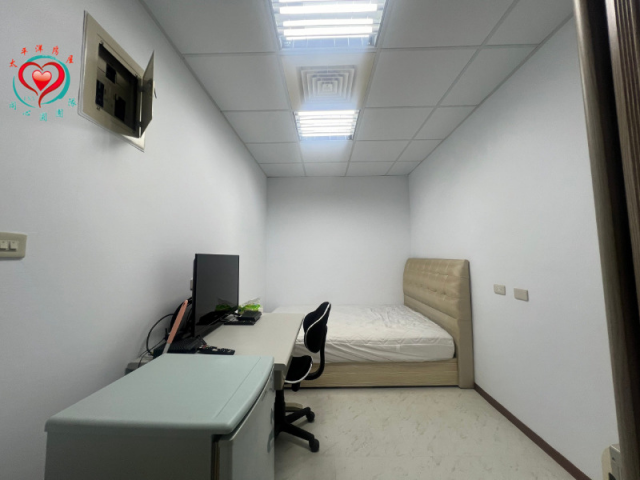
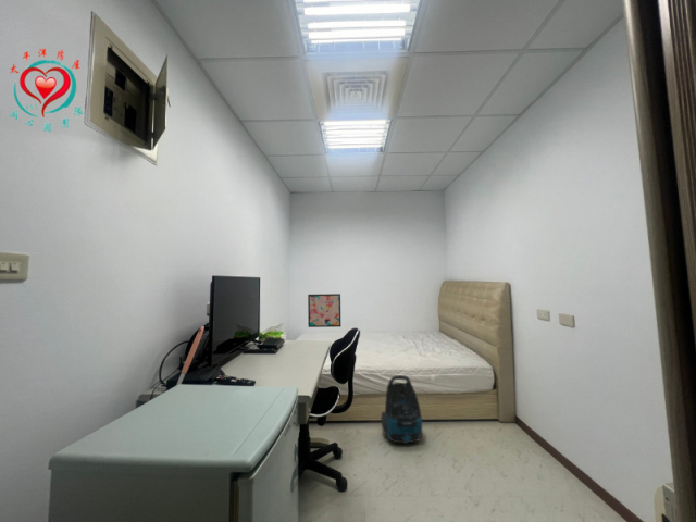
+ vacuum cleaner (401, 408)
+ wall art (324, 310)
